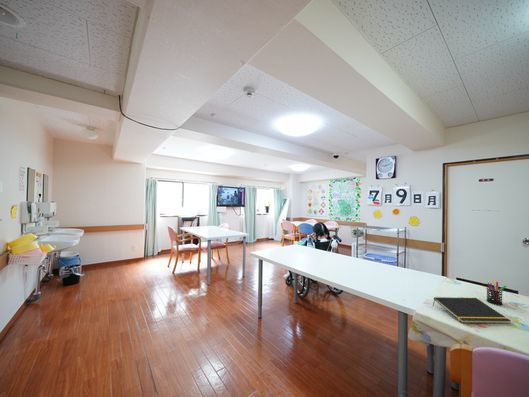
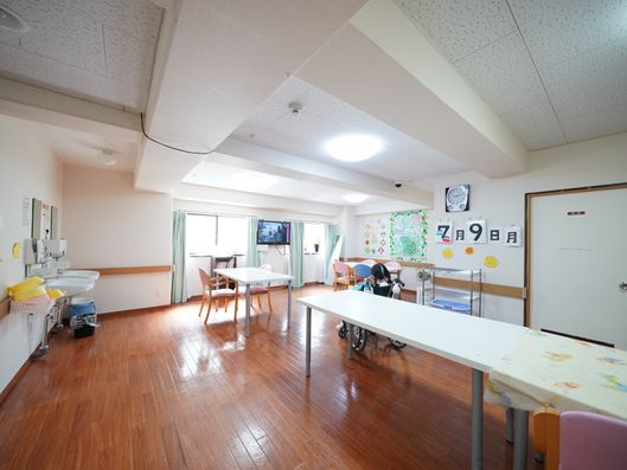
- notepad (469, 309)
- pen holder (496, 291)
